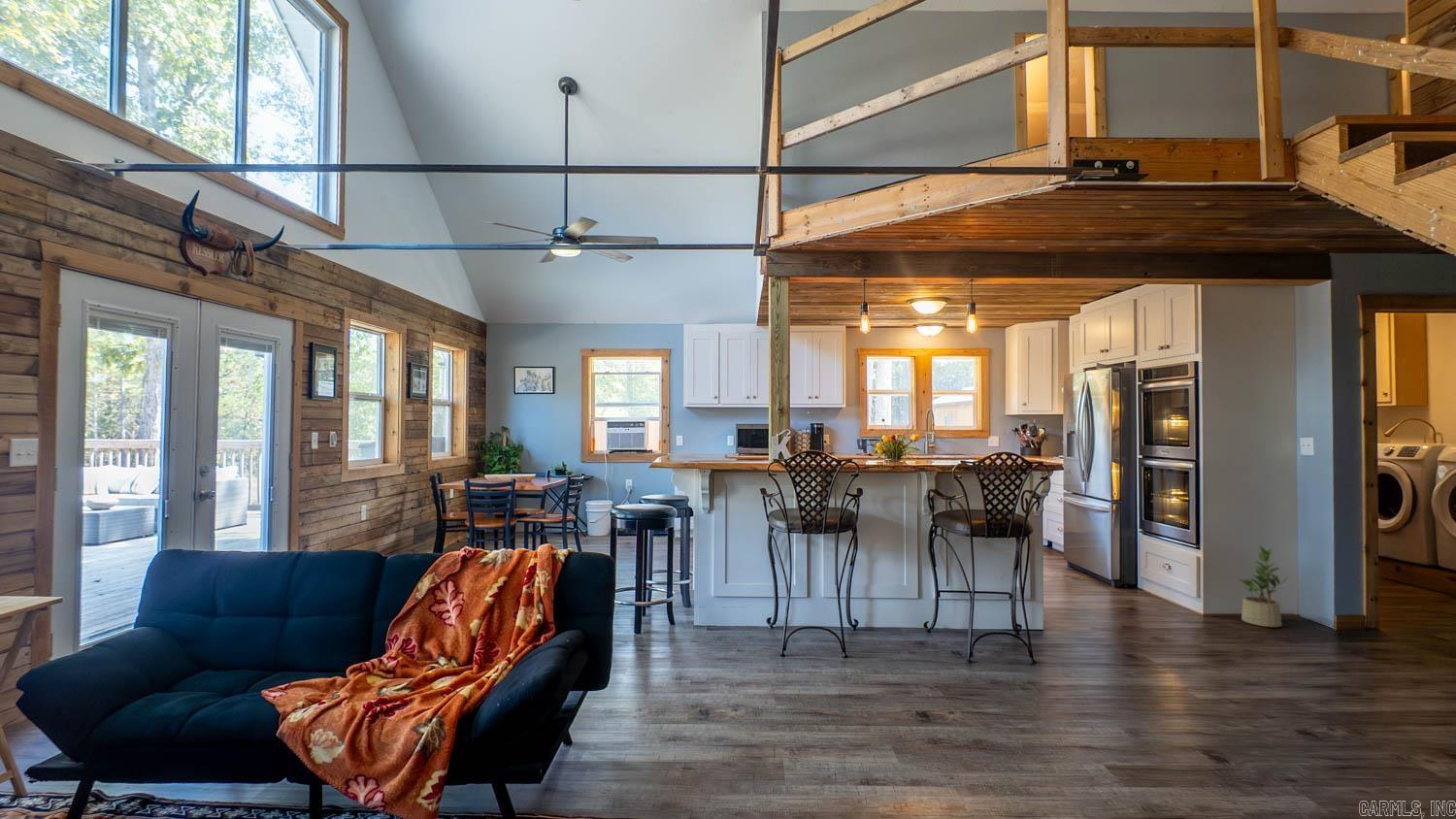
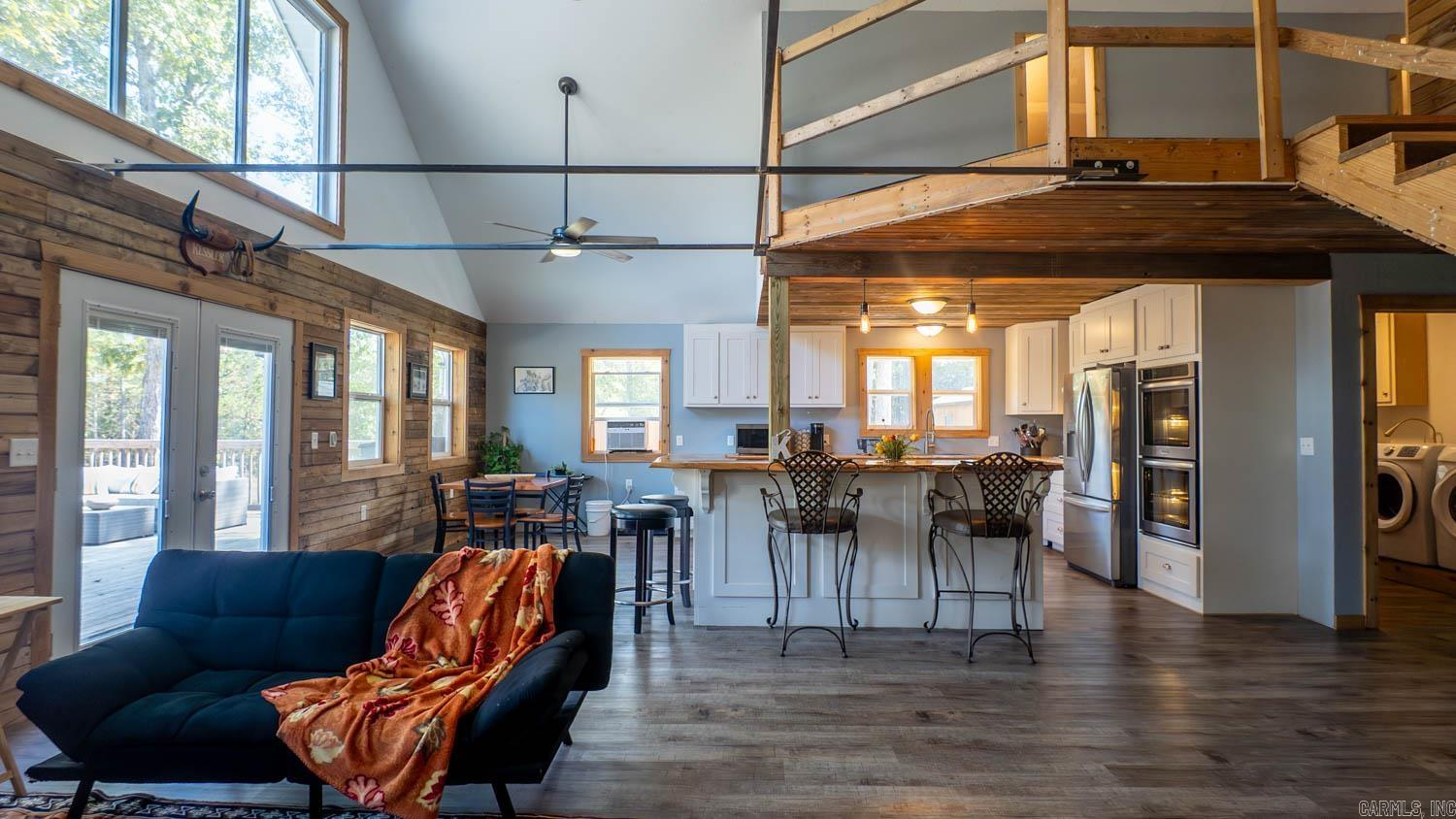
- potted plant (1259, 583)
